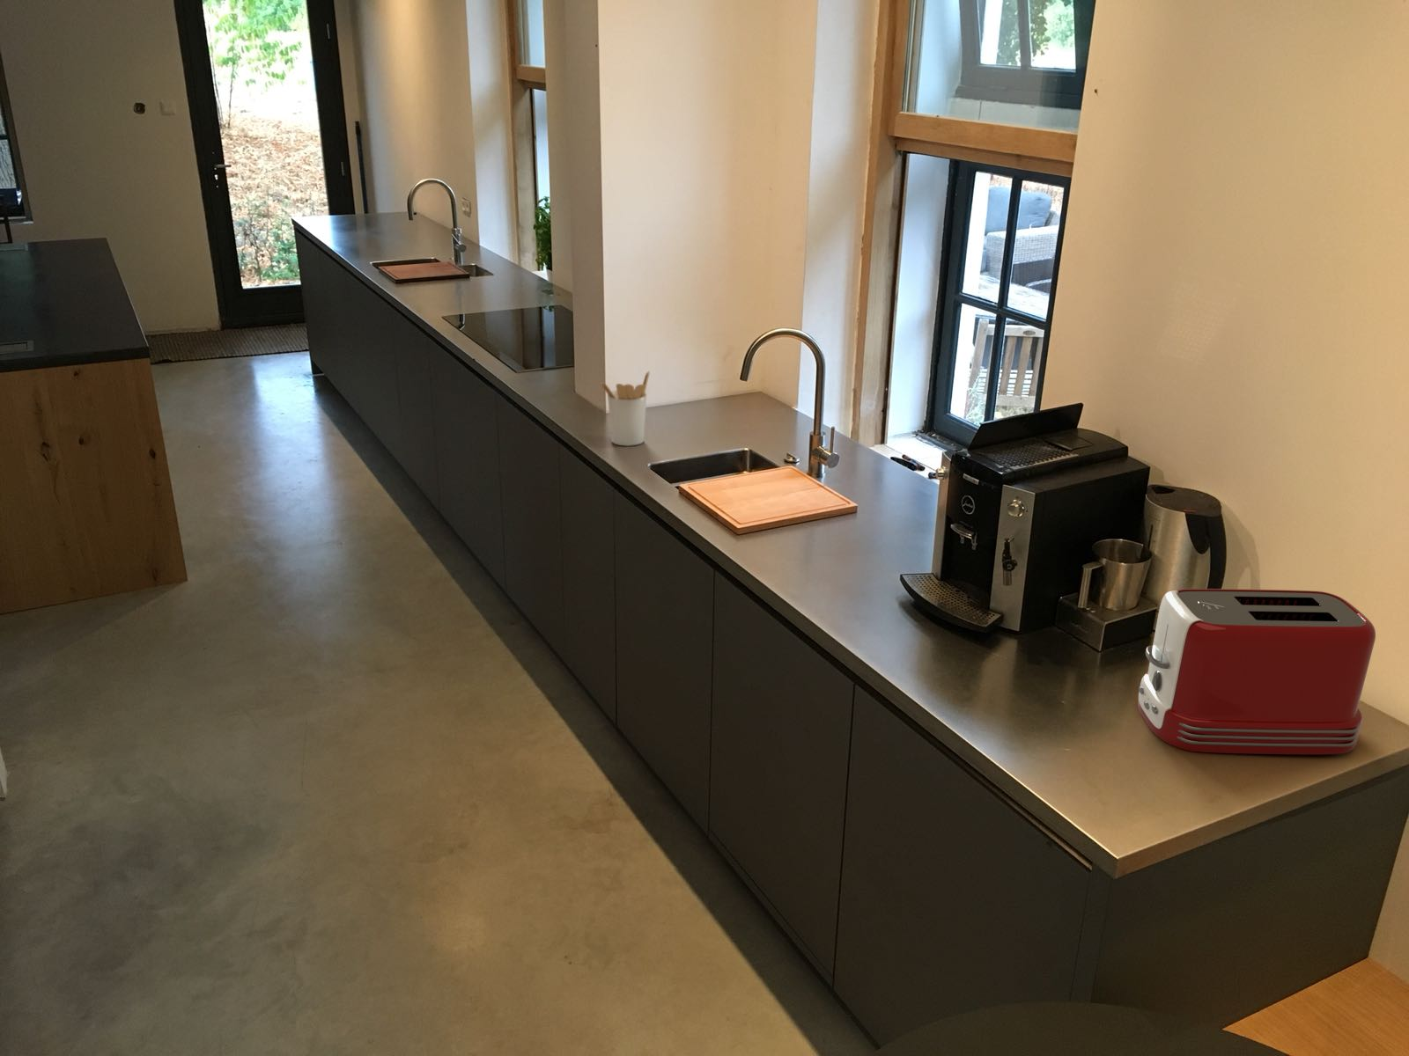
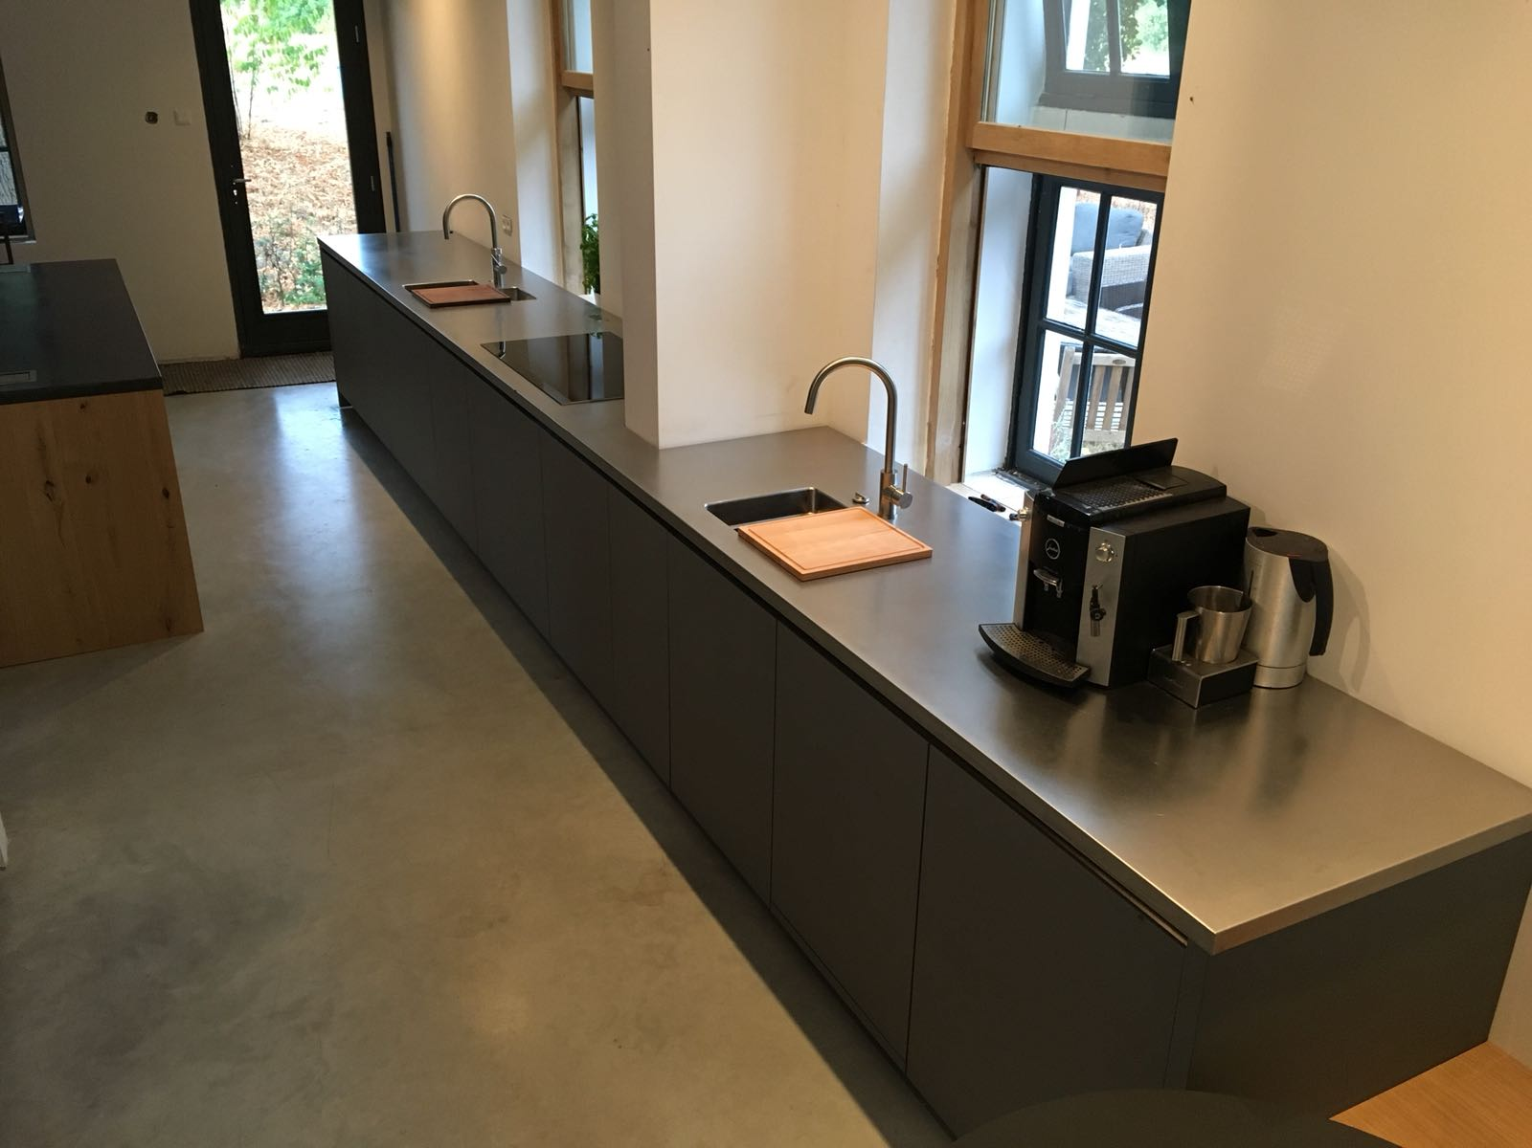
- utensil holder (628, 409)
- toaster (1255, 667)
